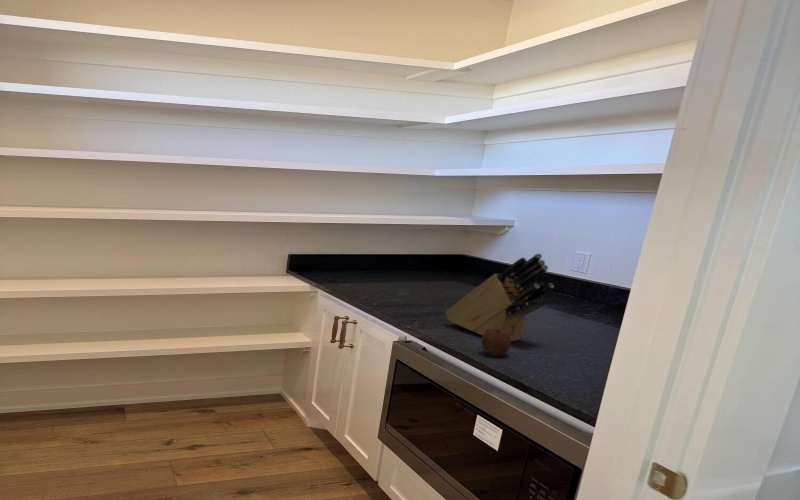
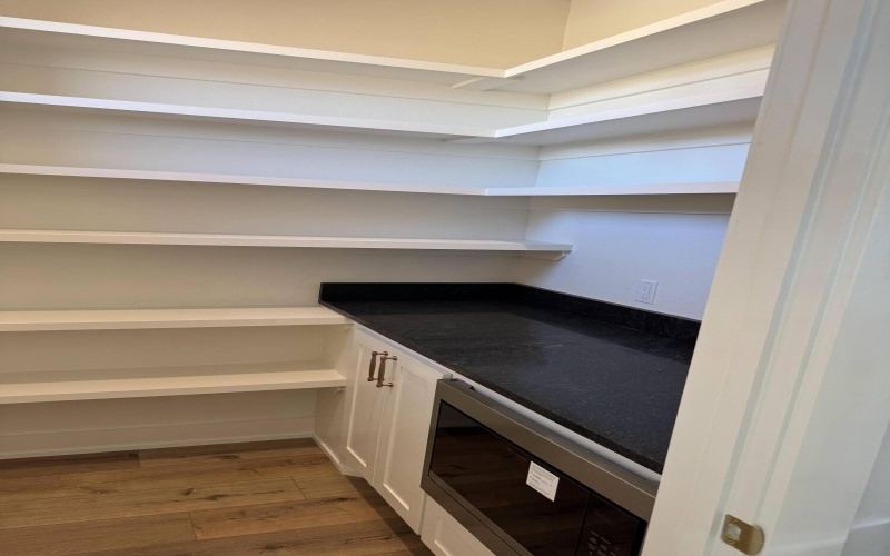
- knife block (499, 291)
- apple (496, 341)
